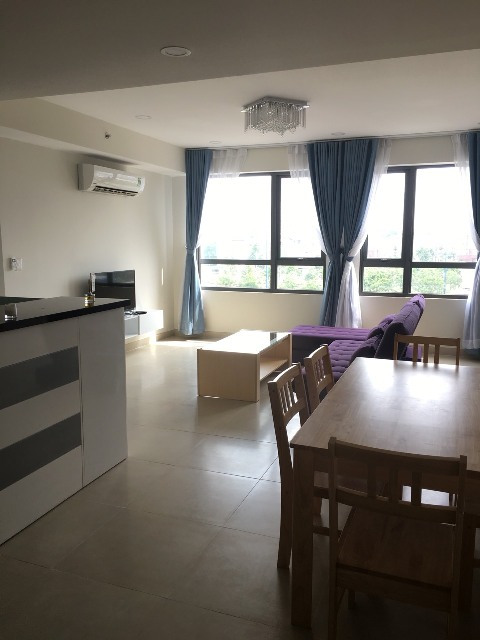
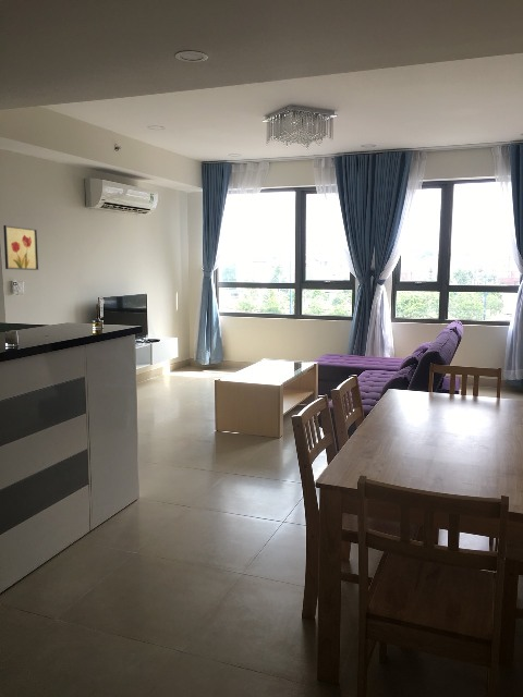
+ wall art (21, 248)
